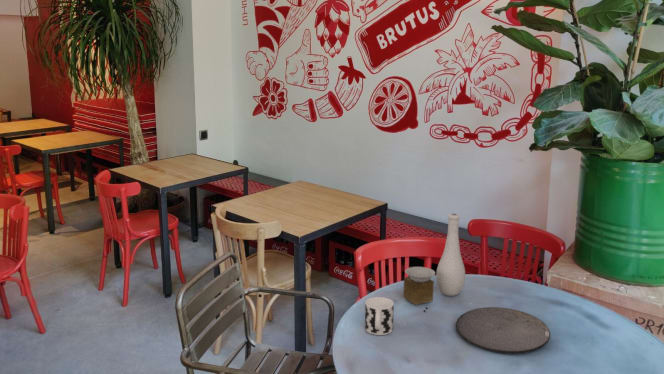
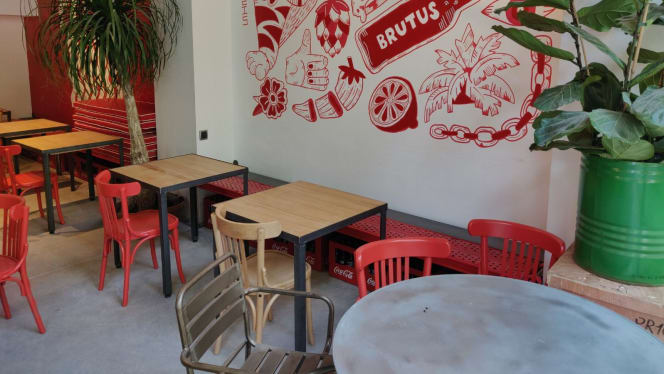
- cup (378, 317)
- plate (501, 328)
- vase (440, 260)
